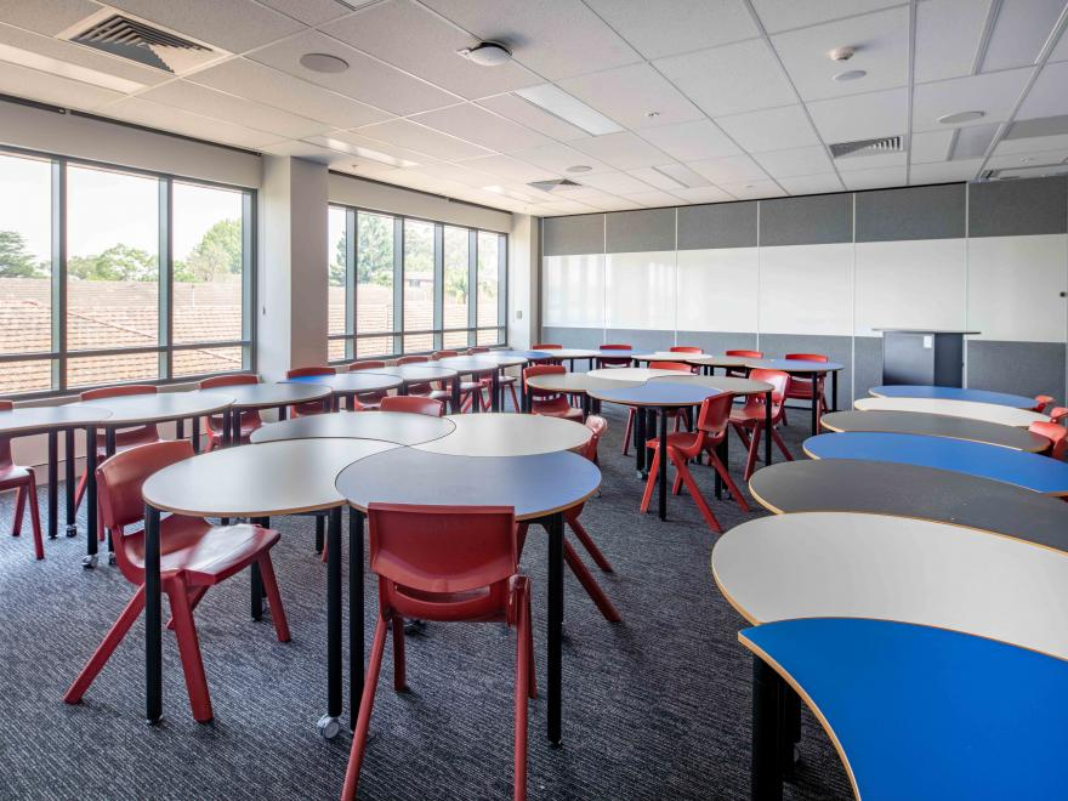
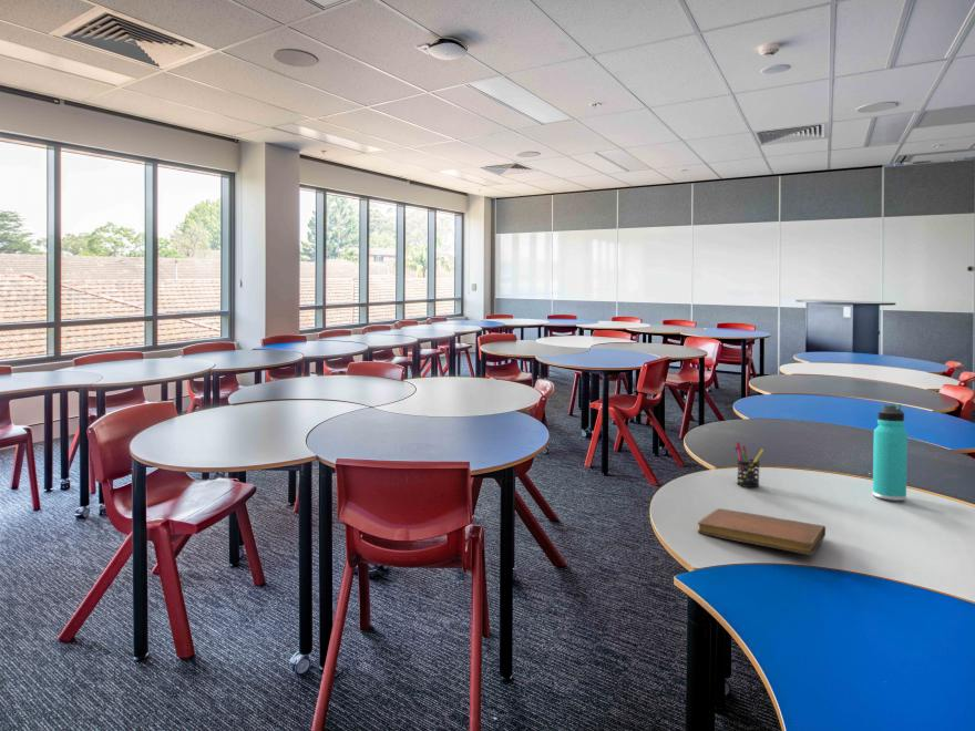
+ pen holder (746, 464)
+ notebook (760, 528)
+ thermos bottle (890, 451)
